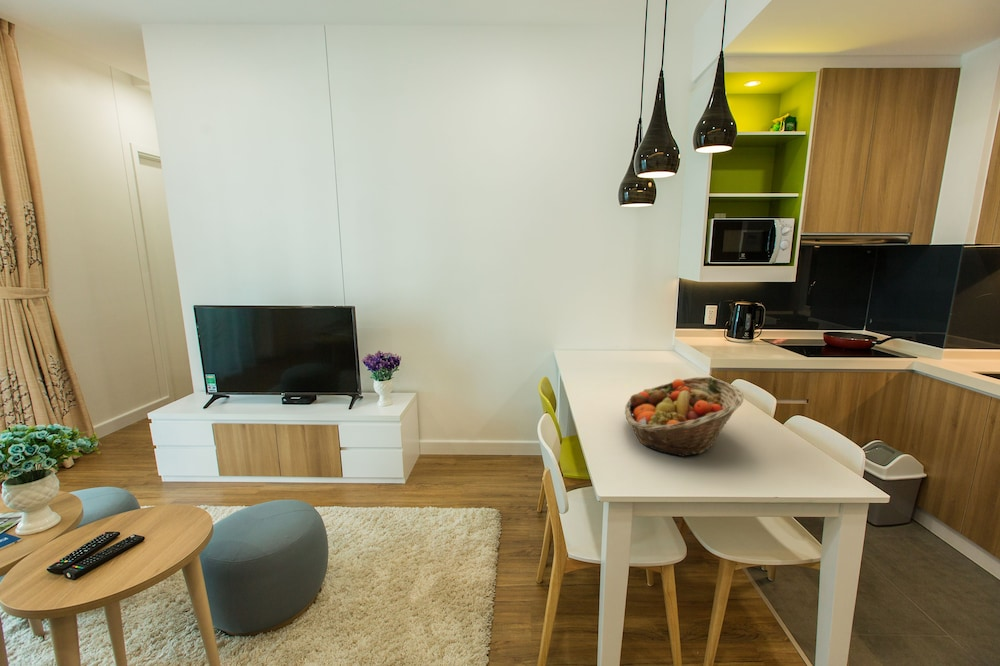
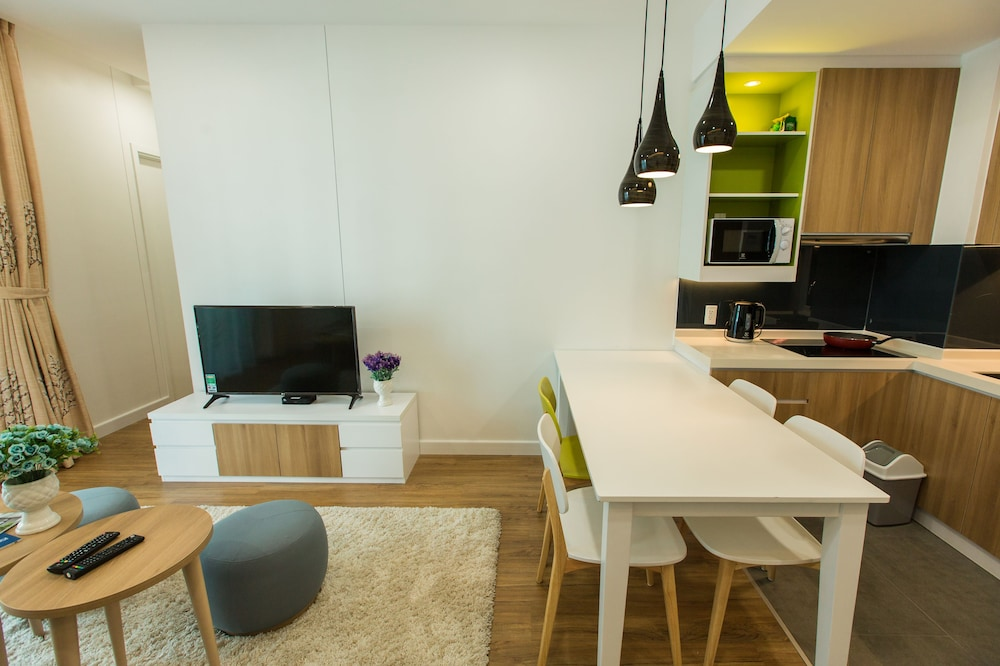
- fruit basket (679, 411)
